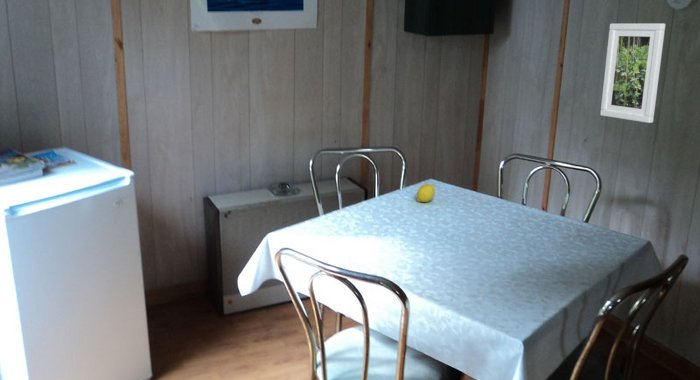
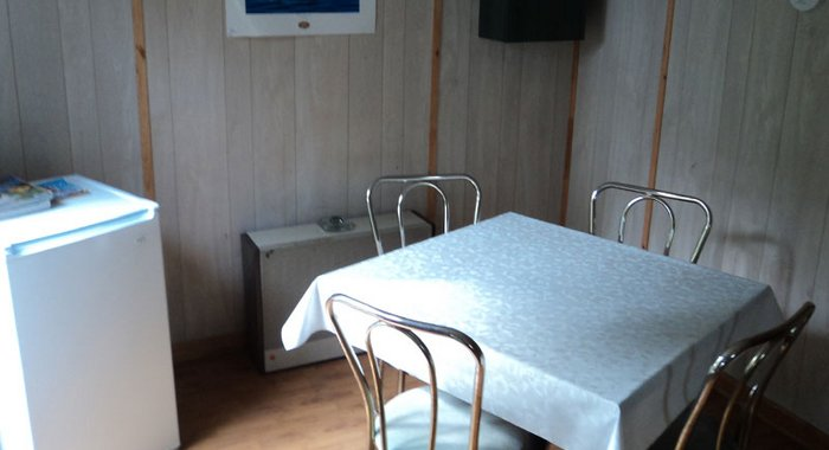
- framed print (631, 72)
- fruit (425, 193)
